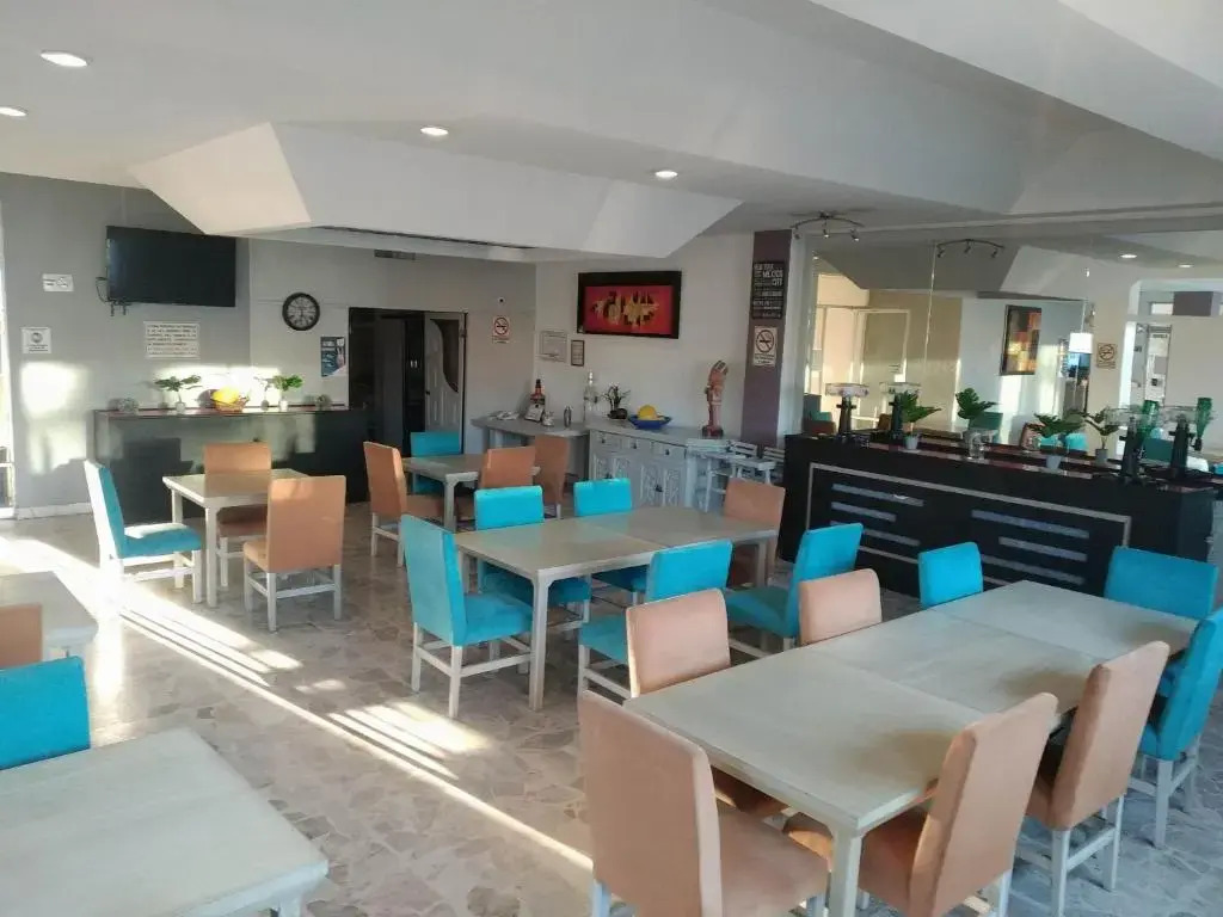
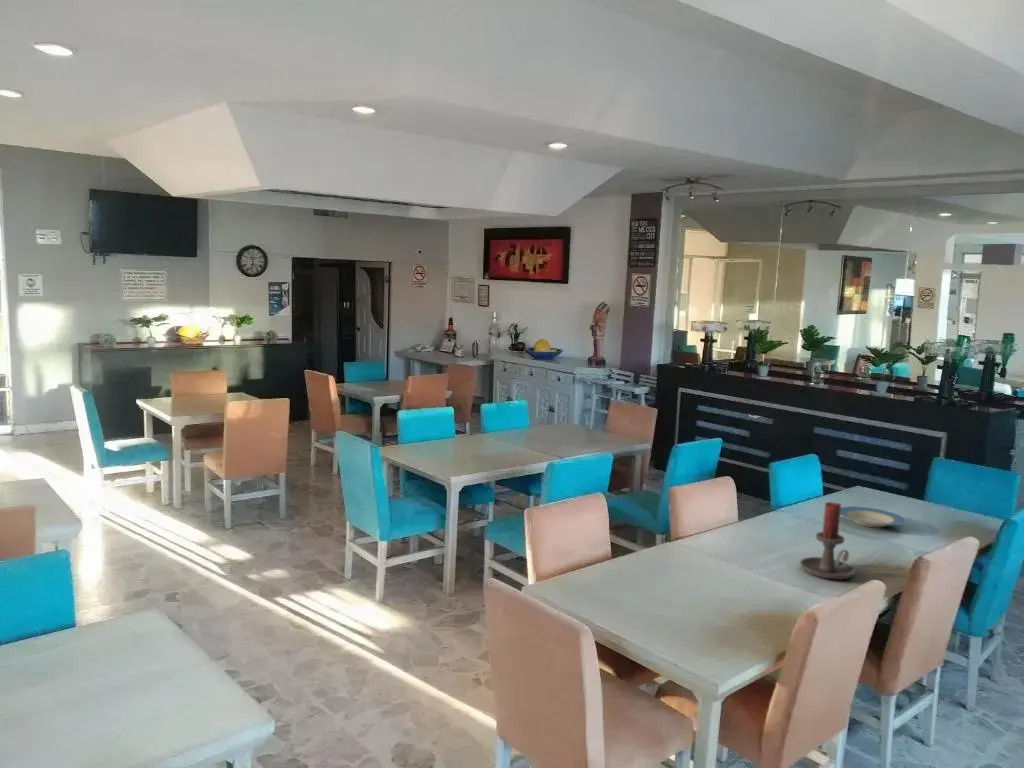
+ candle holder (833, 535)
+ plate (869, 518)
